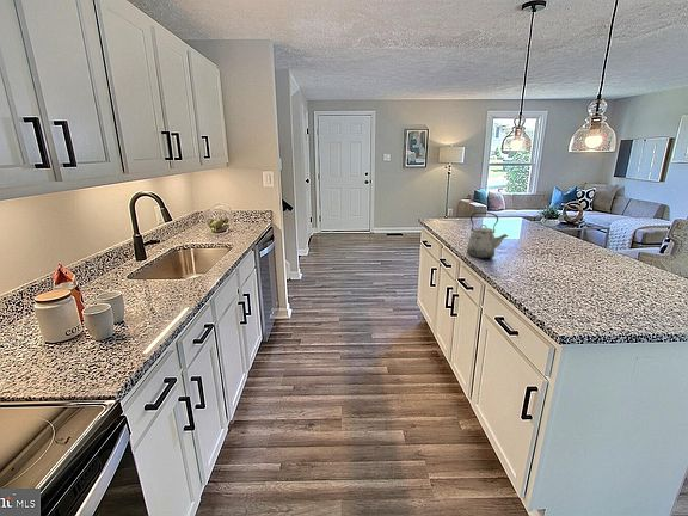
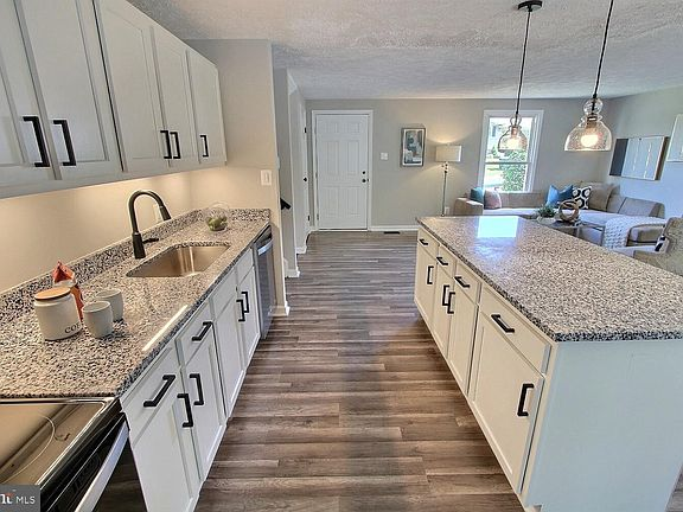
- kettle (487, 235)
